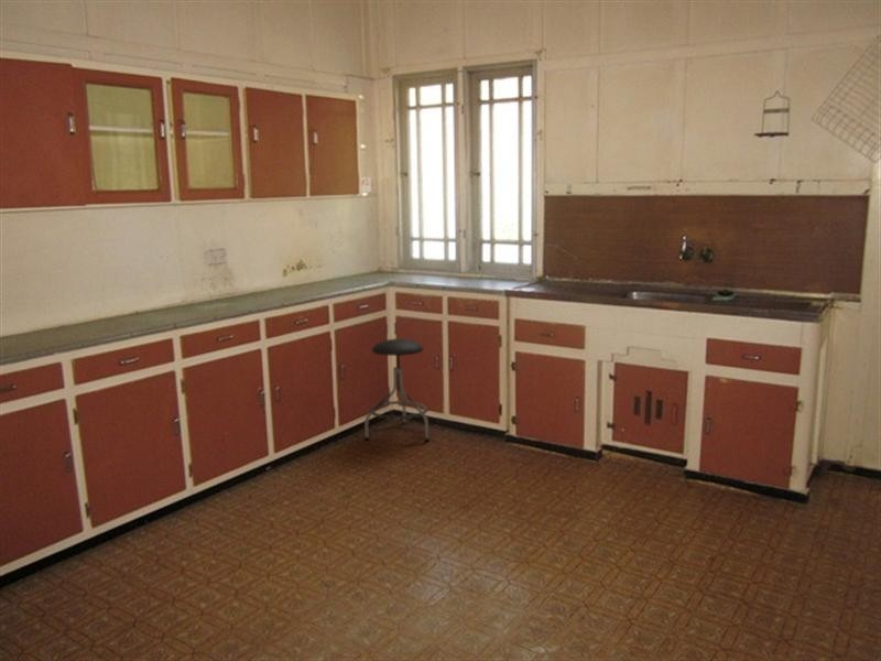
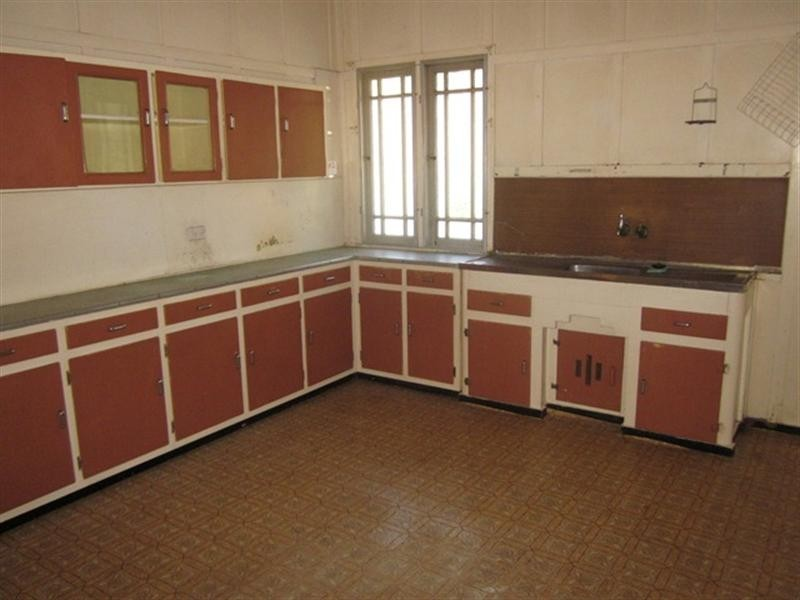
- stool (401, 388)
